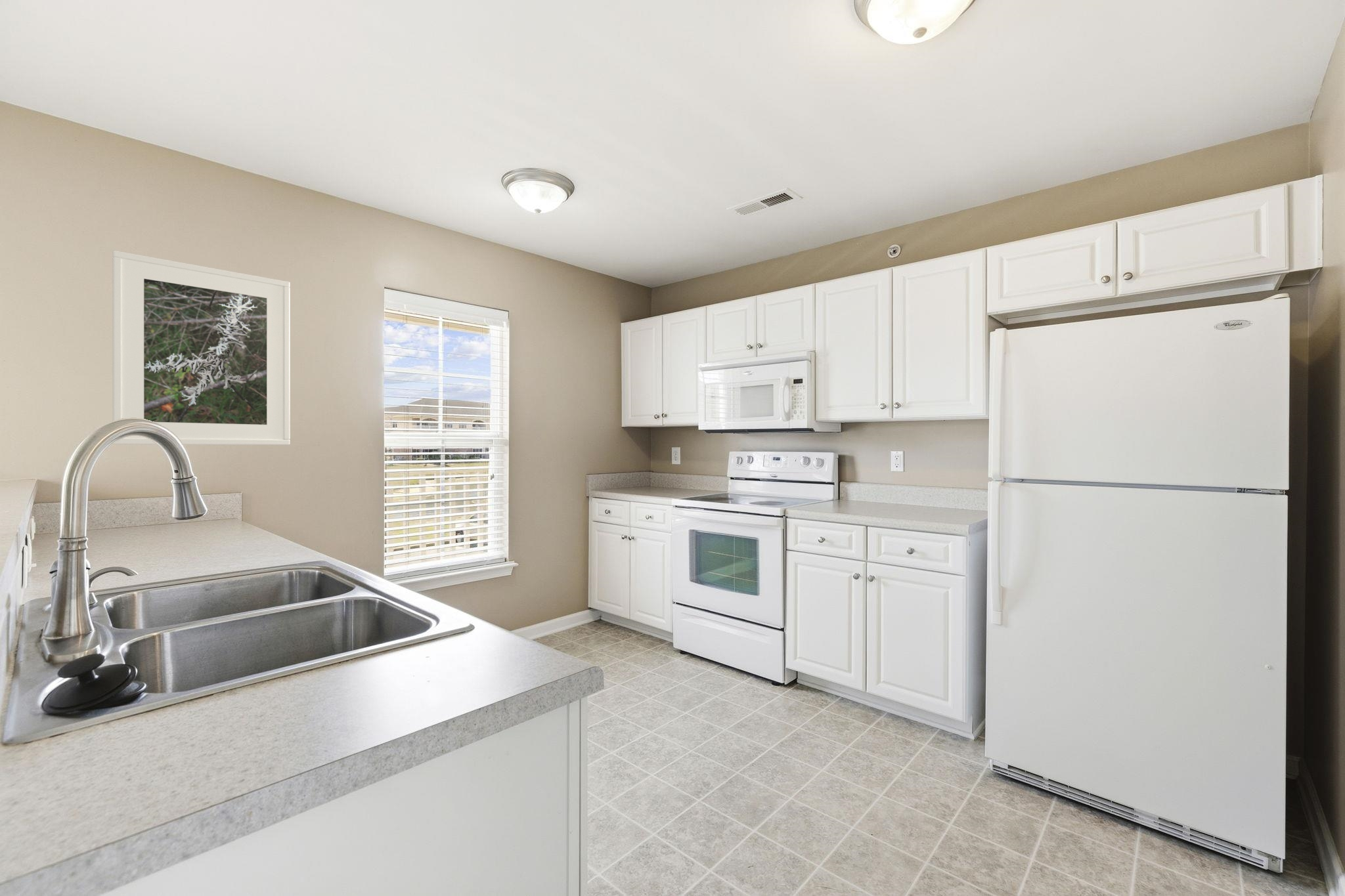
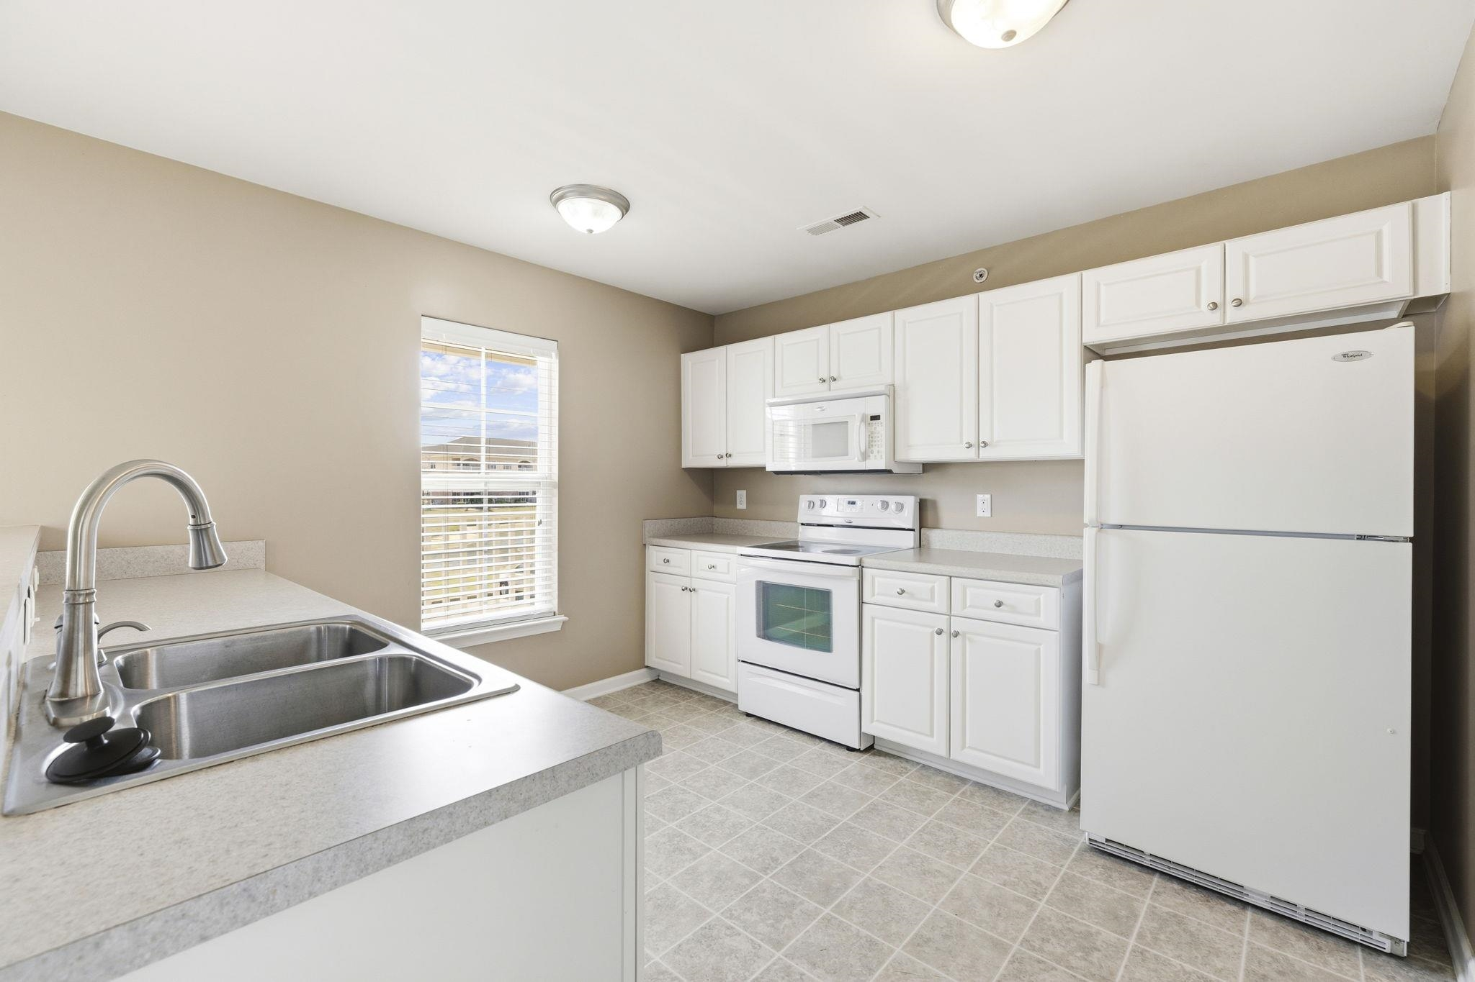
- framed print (209, 356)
